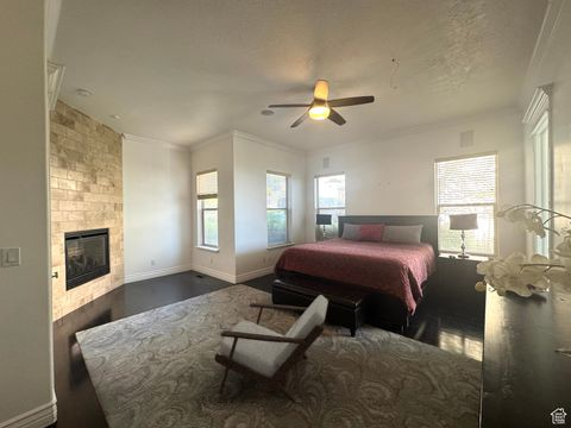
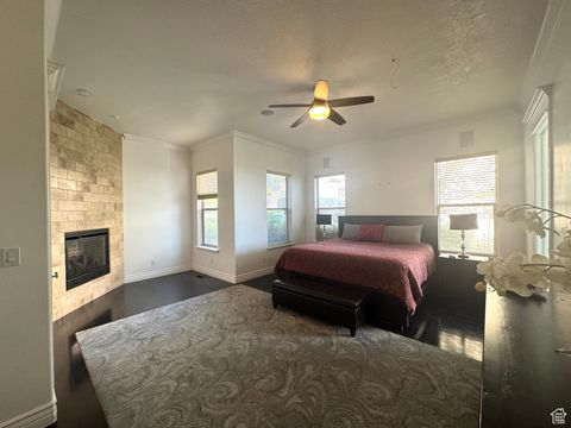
- armchair (276, 336)
